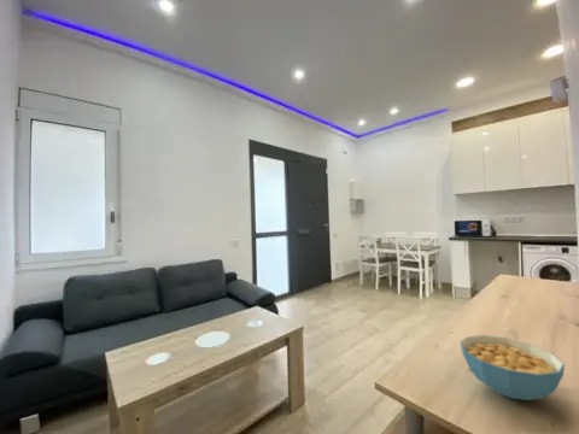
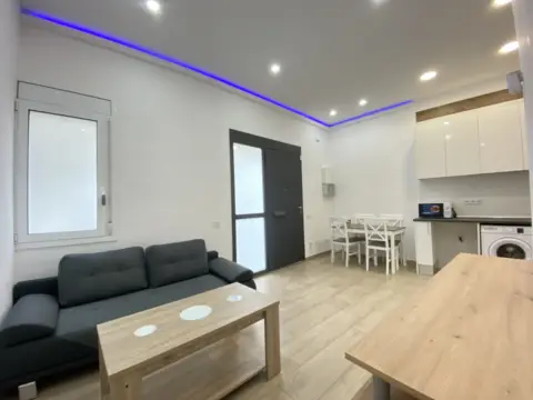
- cereal bowl (508, 371)
